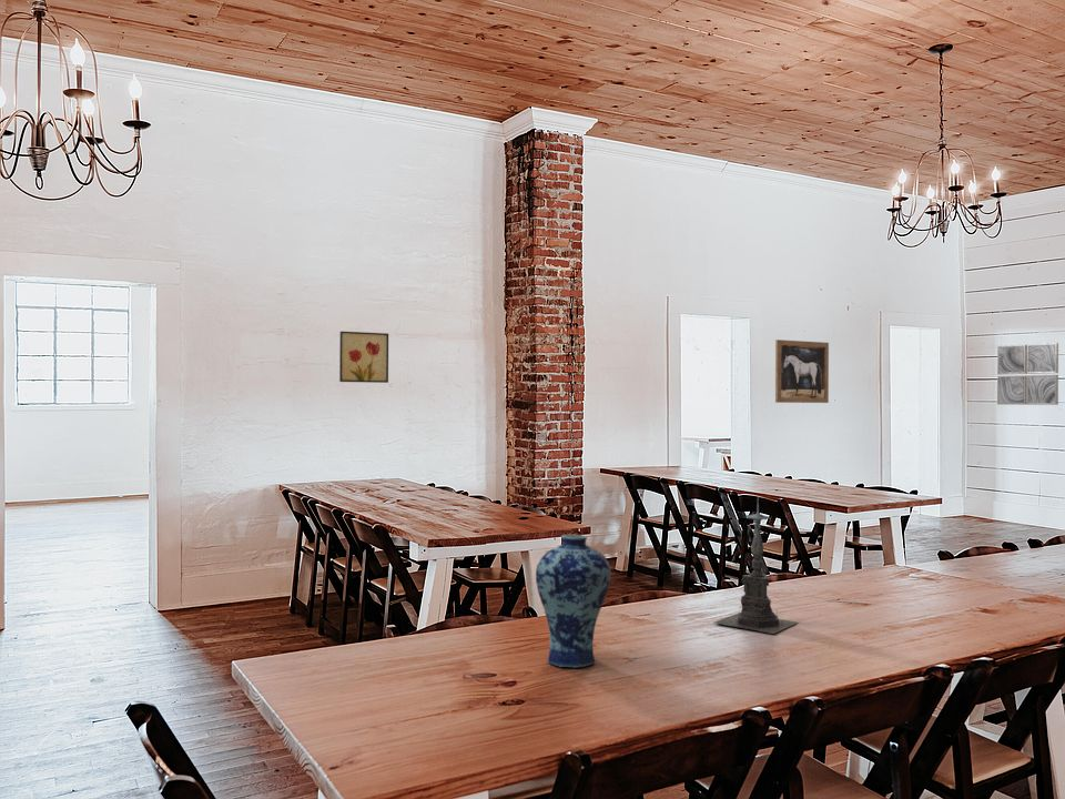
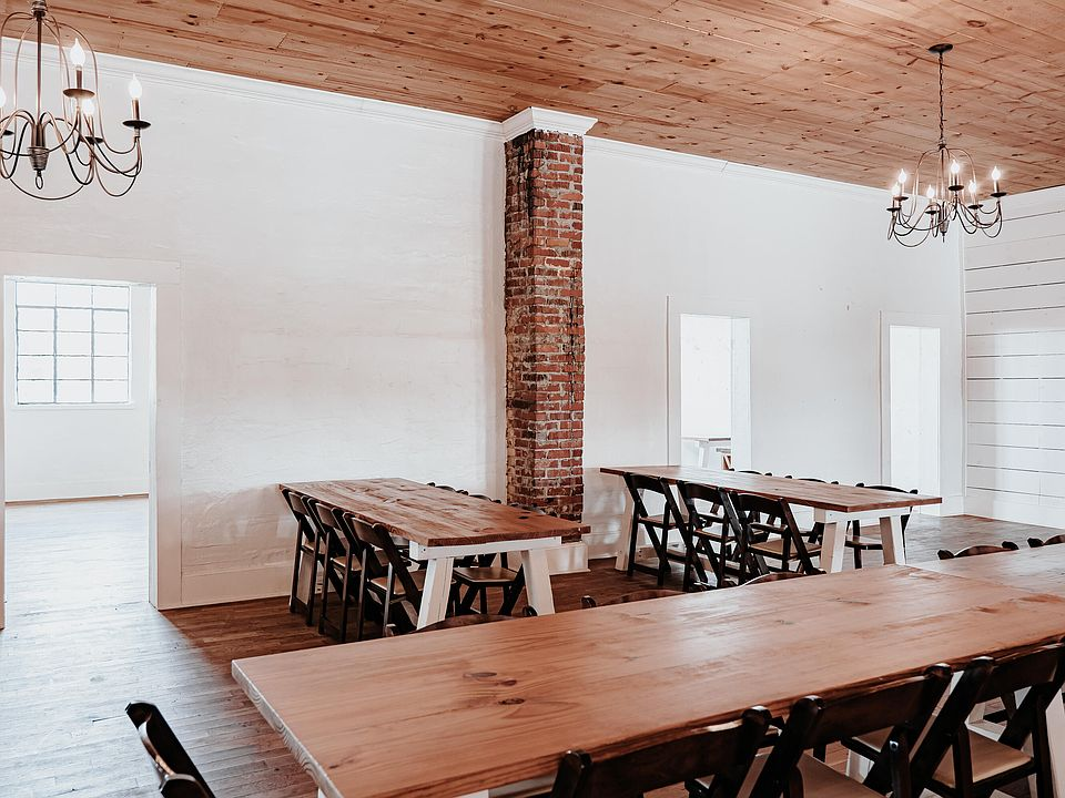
- wall art (1026, 375)
- wall art (802, 372)
- candle holder (755, 559)
- wall art (364, 357)
- vase (572, 597)
